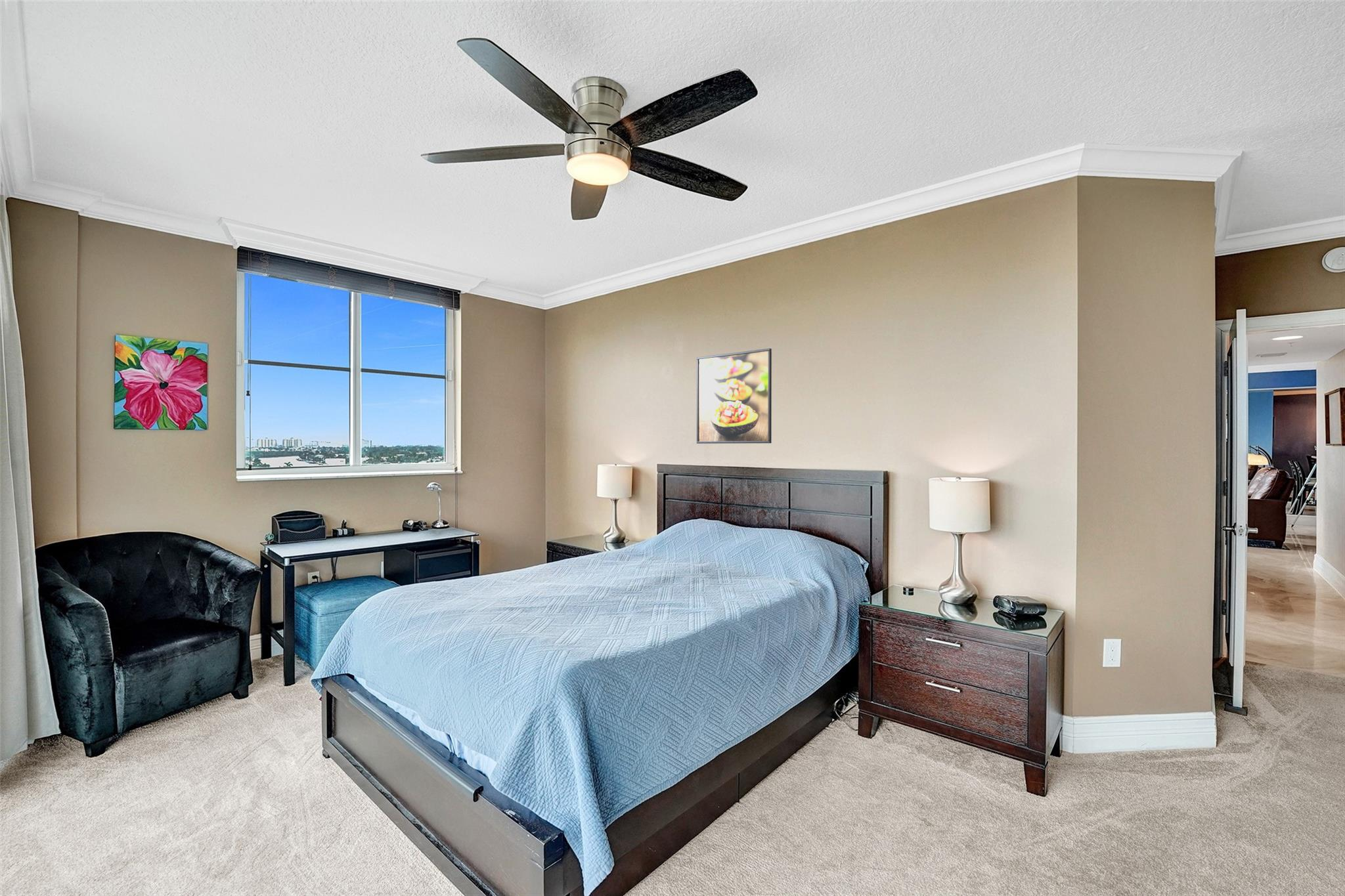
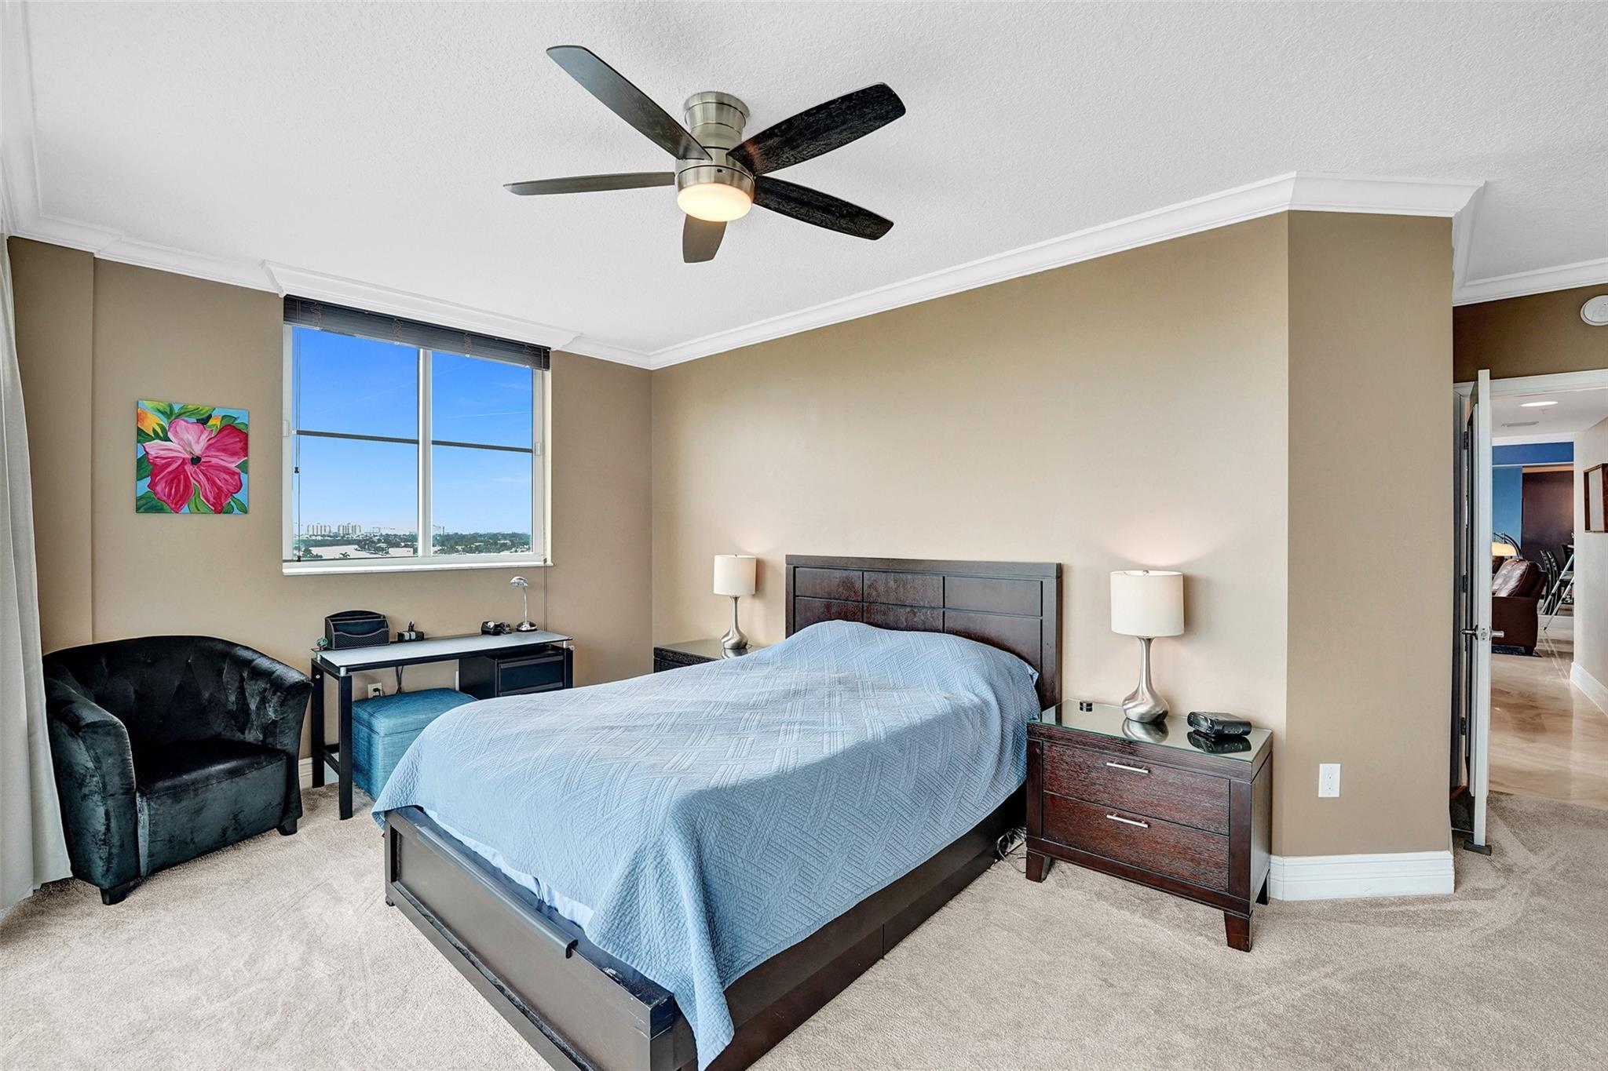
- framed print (732, 398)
